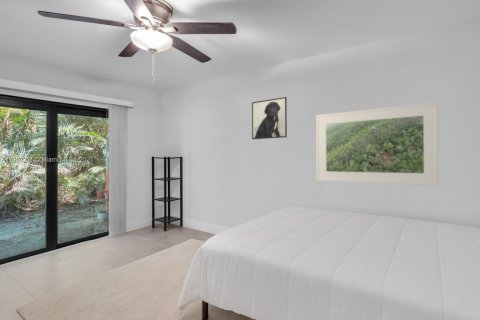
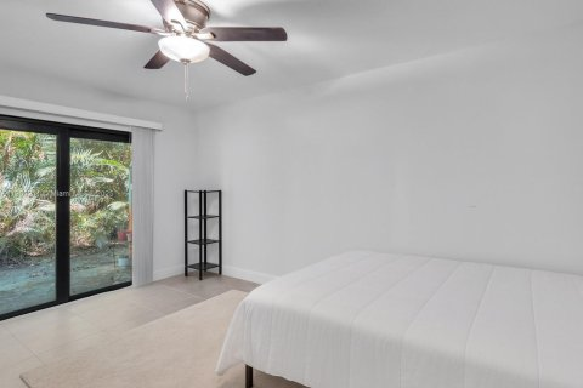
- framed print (370, 146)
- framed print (268, 119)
